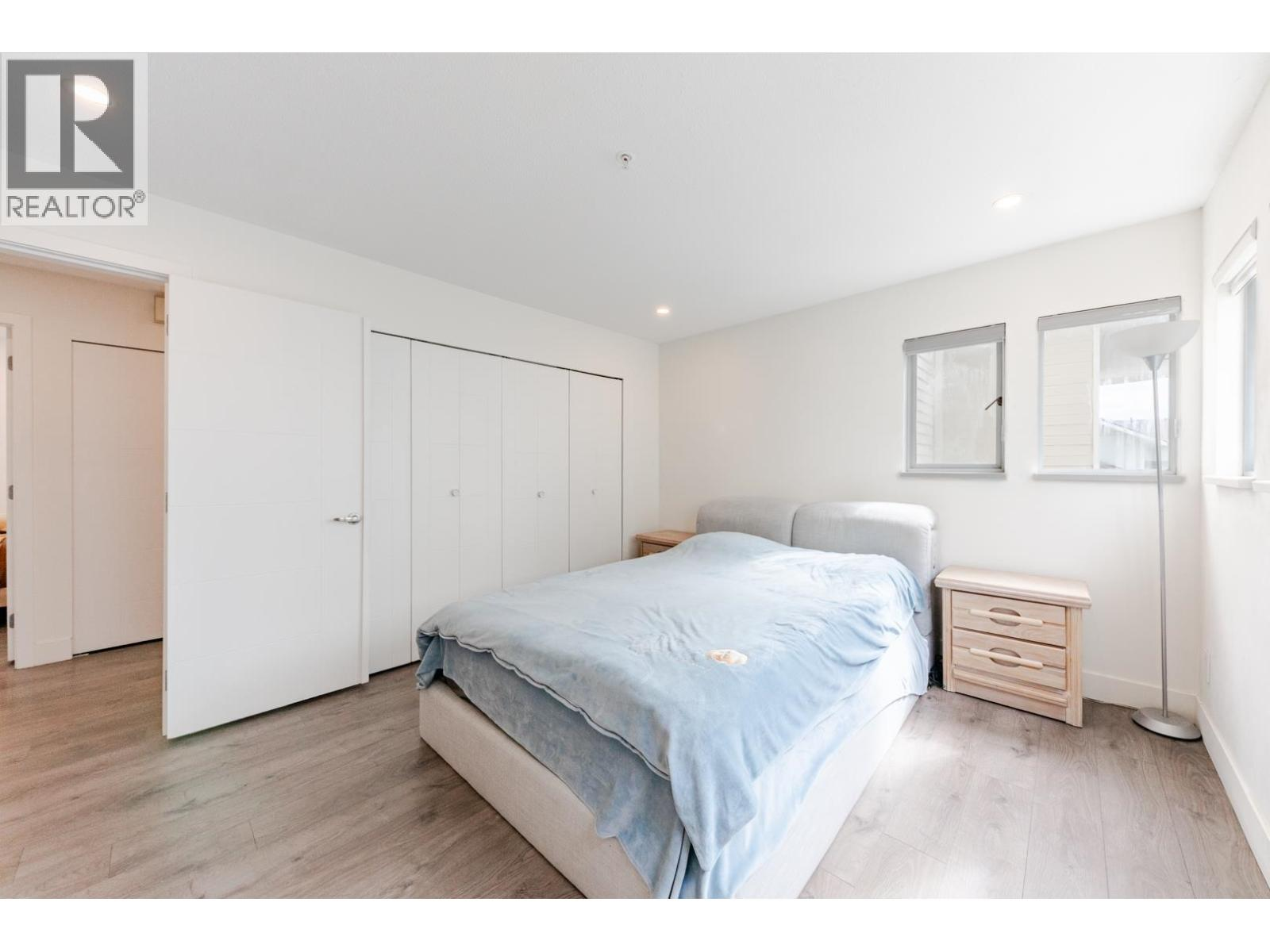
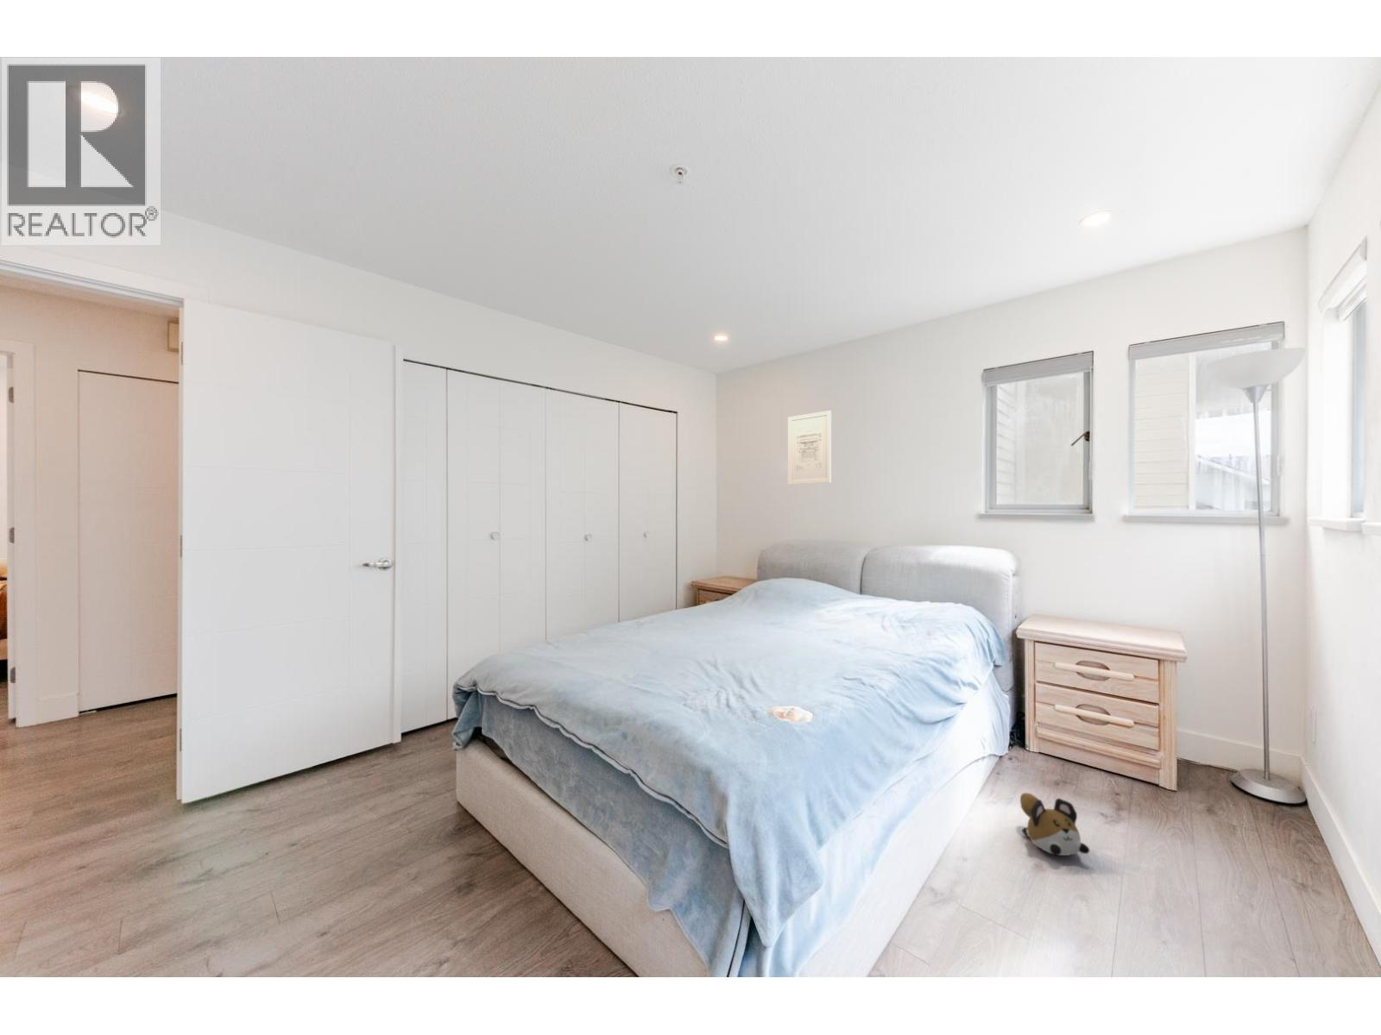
+ wall art (809, 449)
+ plush toy (1046, 820)
